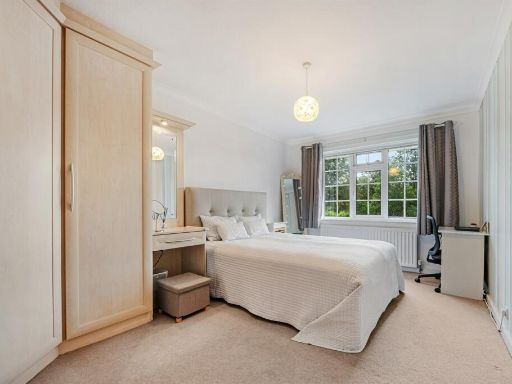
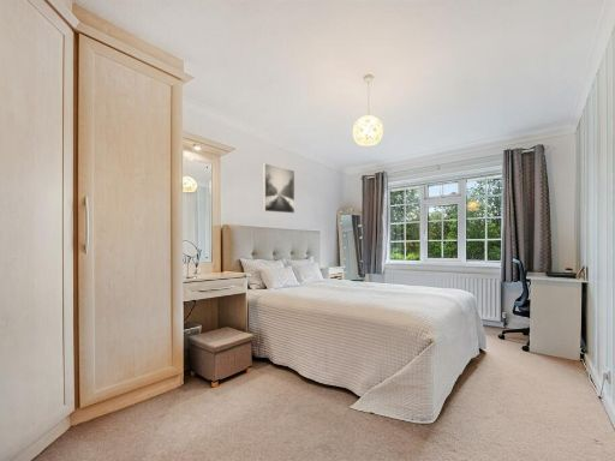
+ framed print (279, 190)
